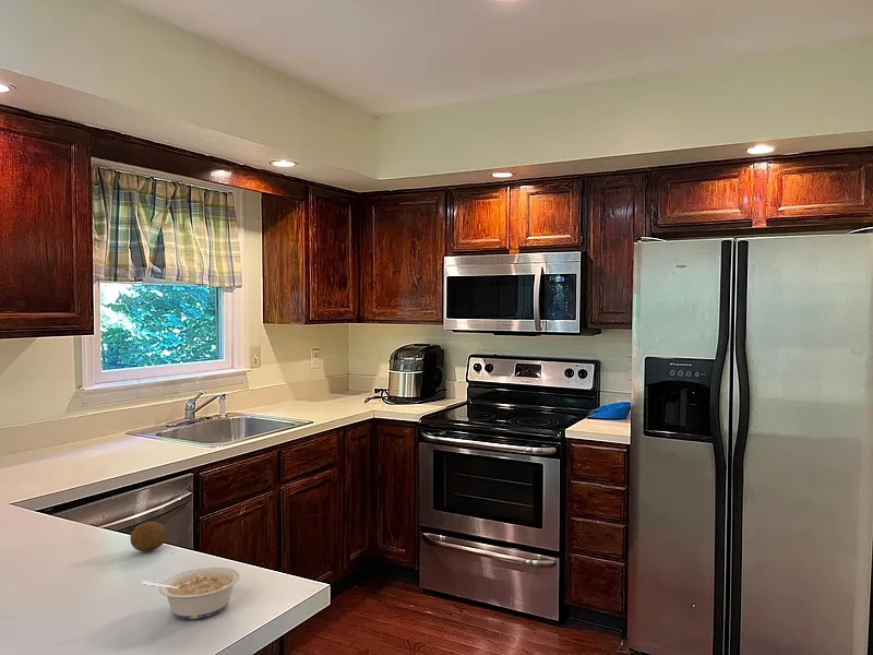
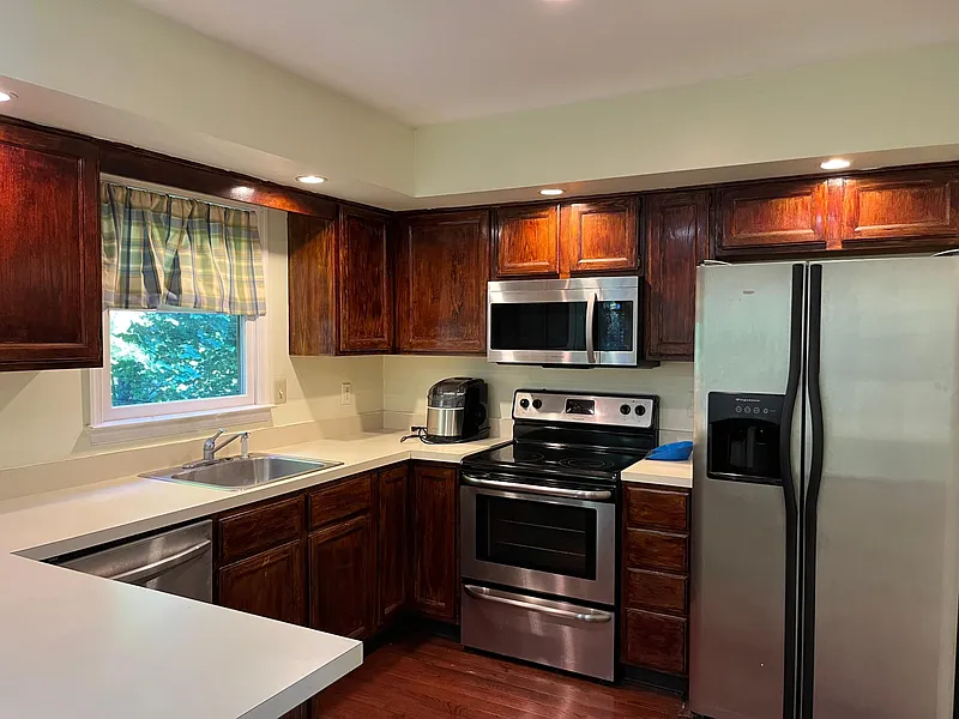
- legume (198, 593)
- fruit (148, 536)
